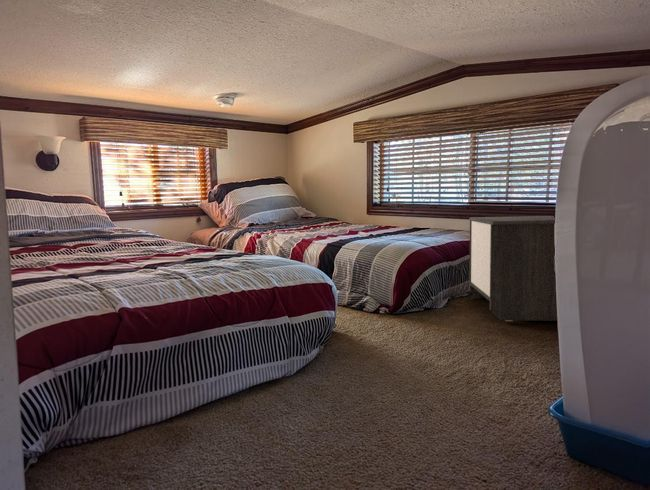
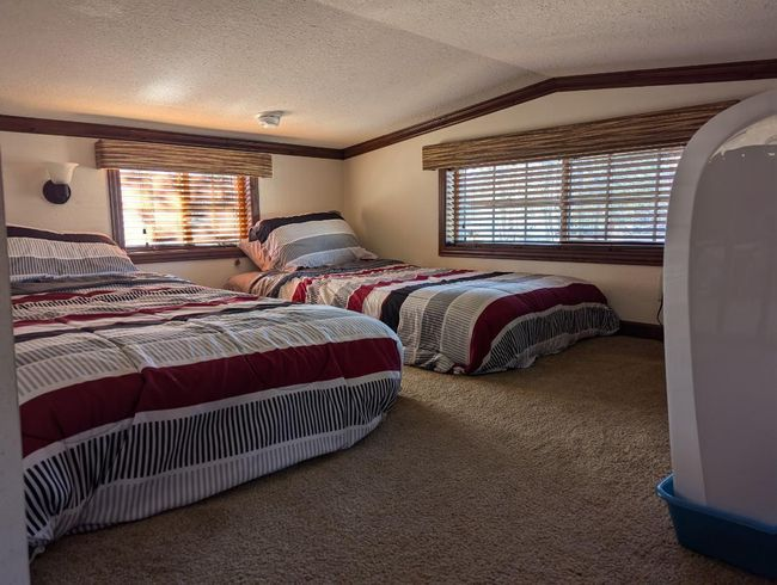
- nightstand (523, 264)
